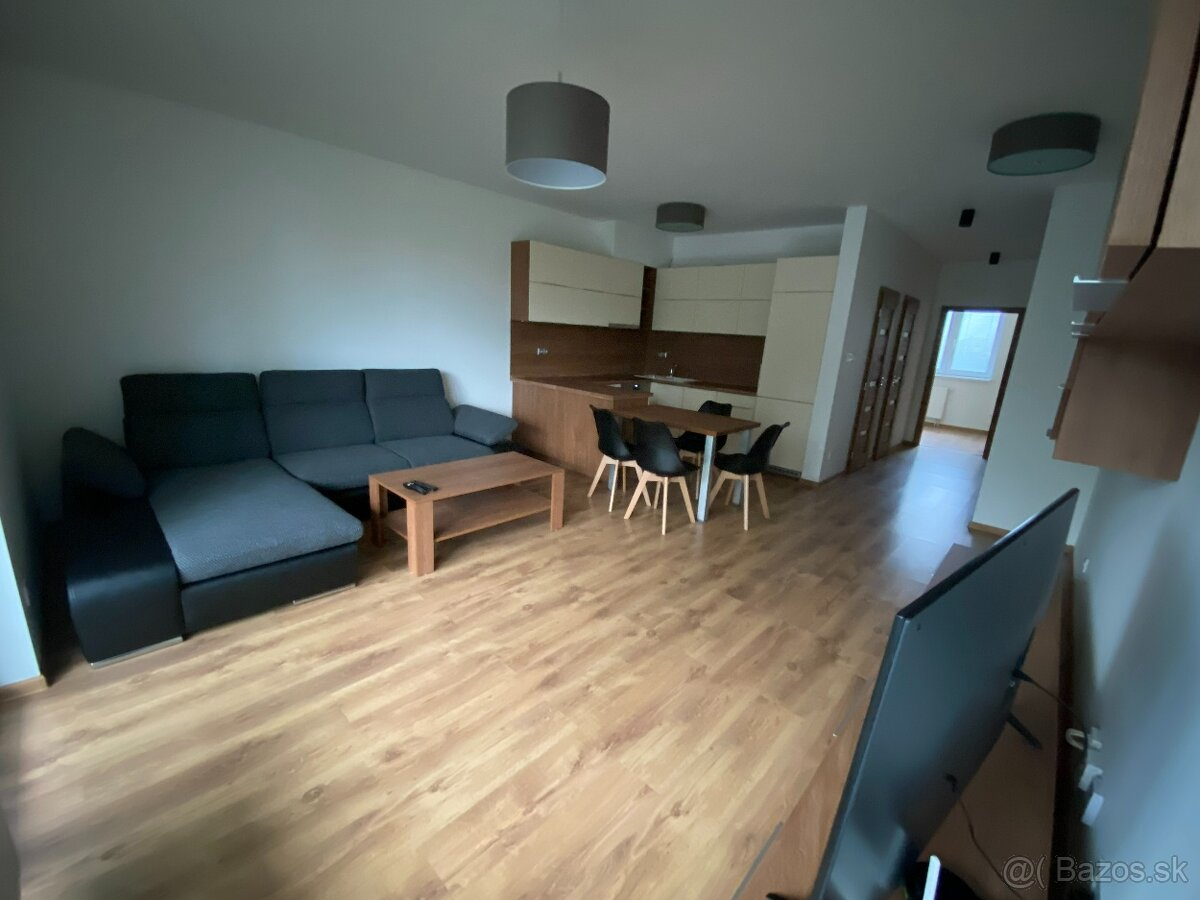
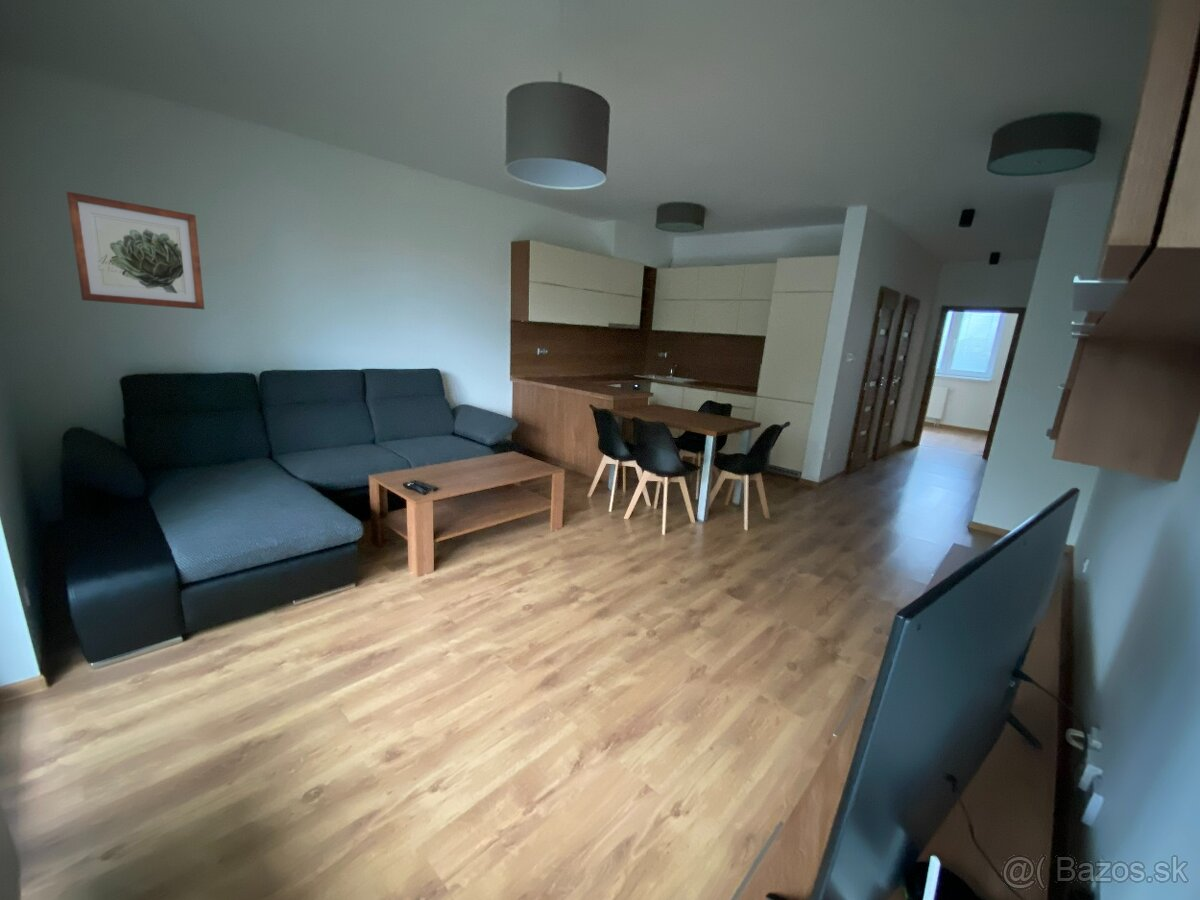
+ wall art (141, 255)
